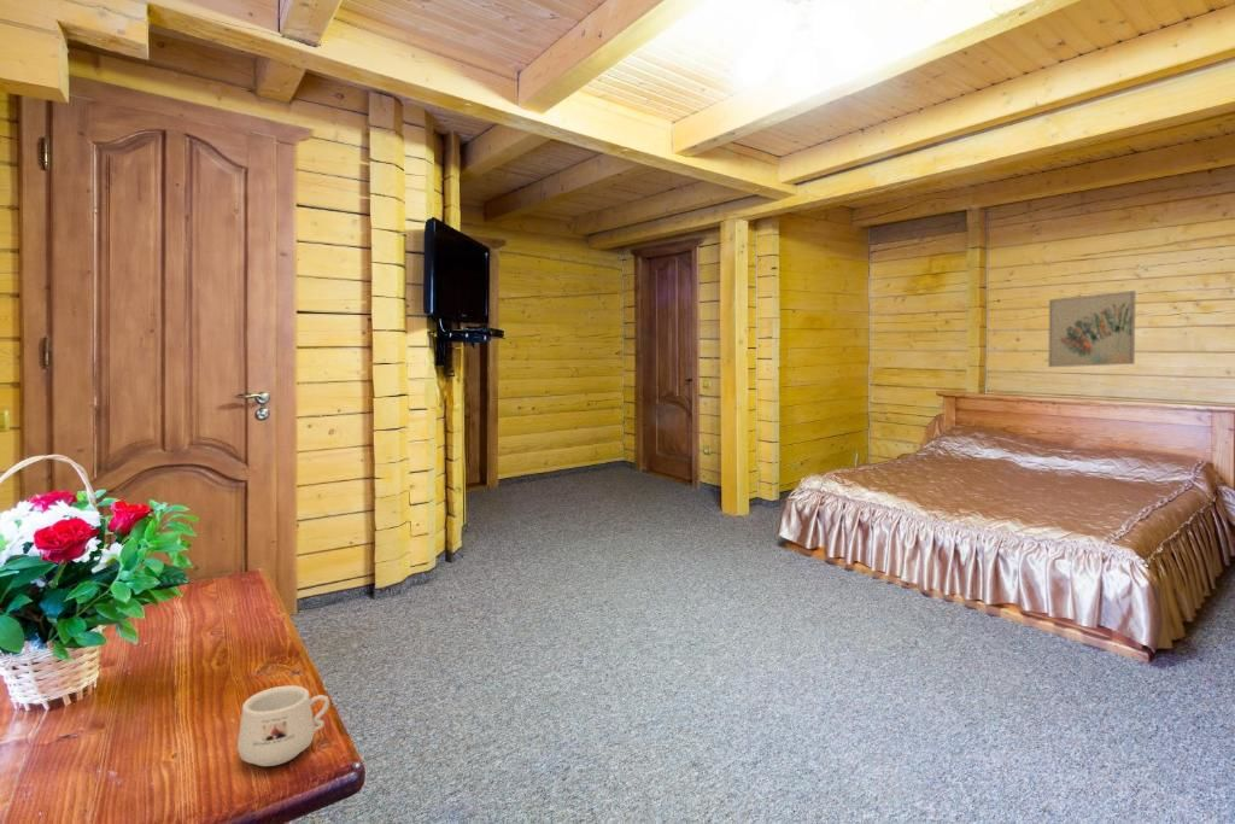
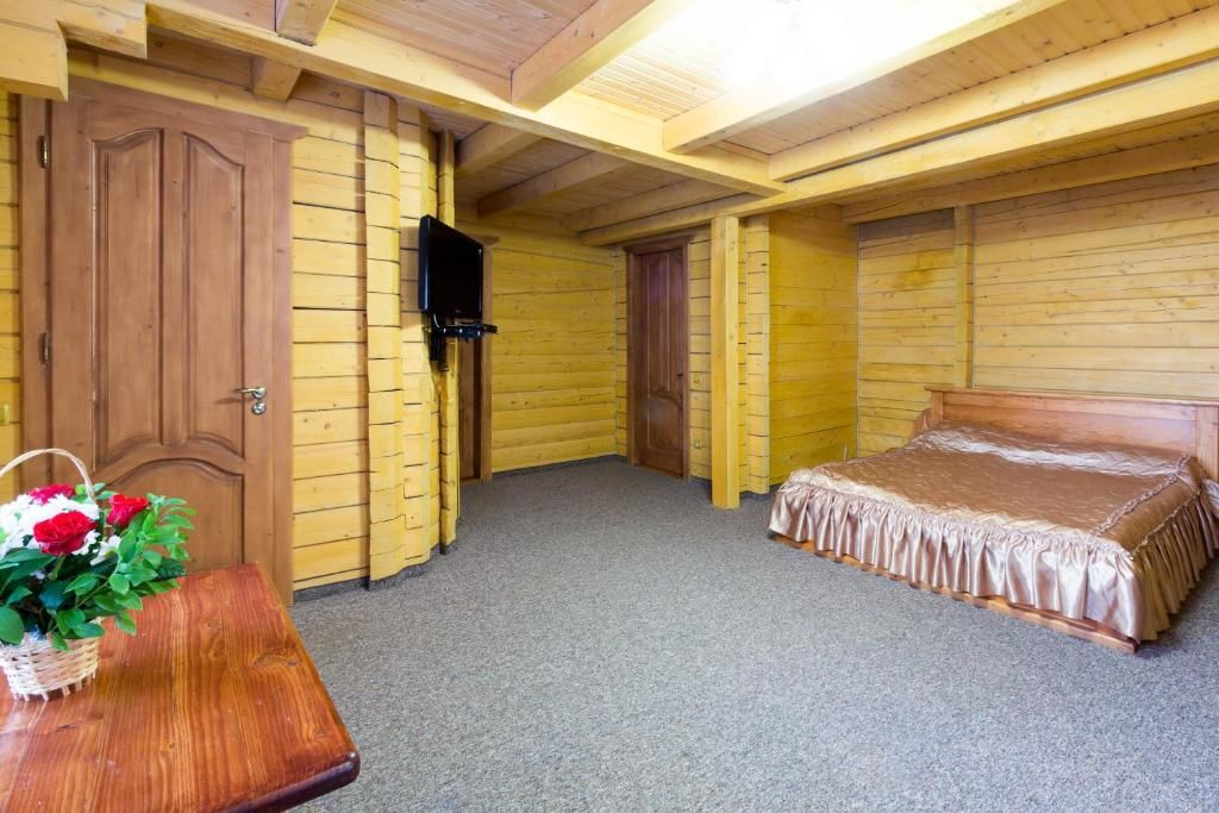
- mug (285, 724)
- wall art (1089, 331)
